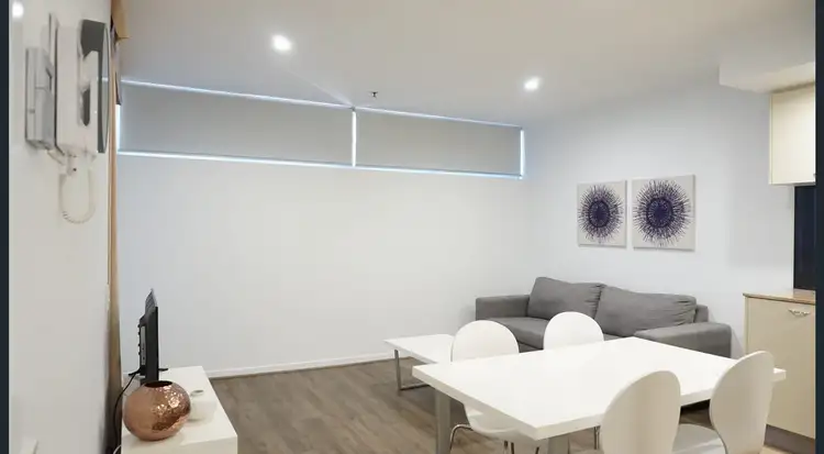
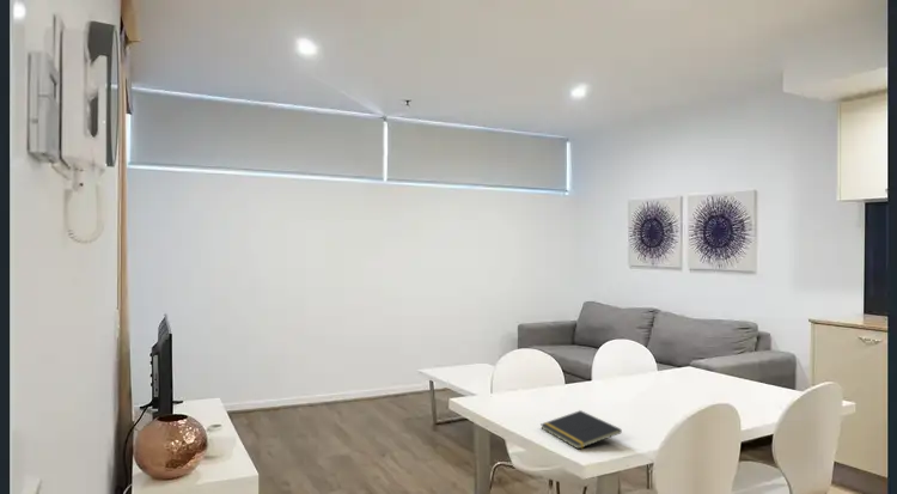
+ notepad (579, 428)
